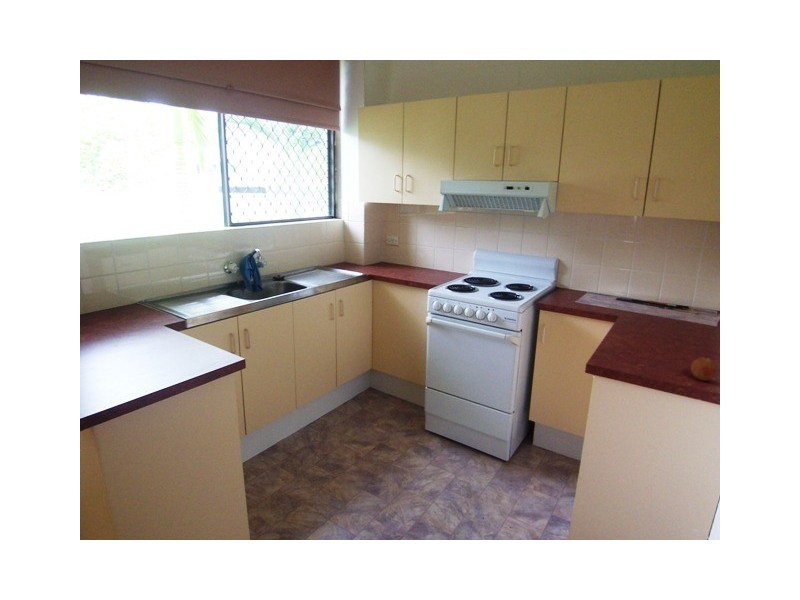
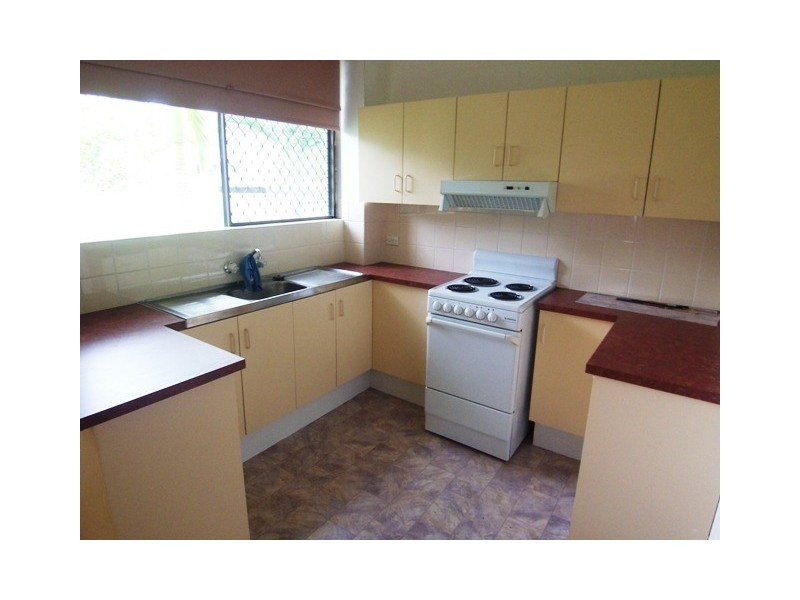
- fruit (704, 367)
